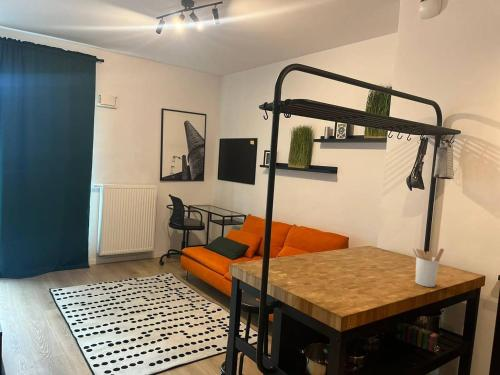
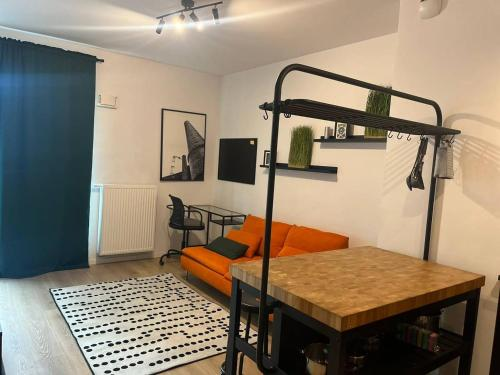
- utensil holder (425, 265)
